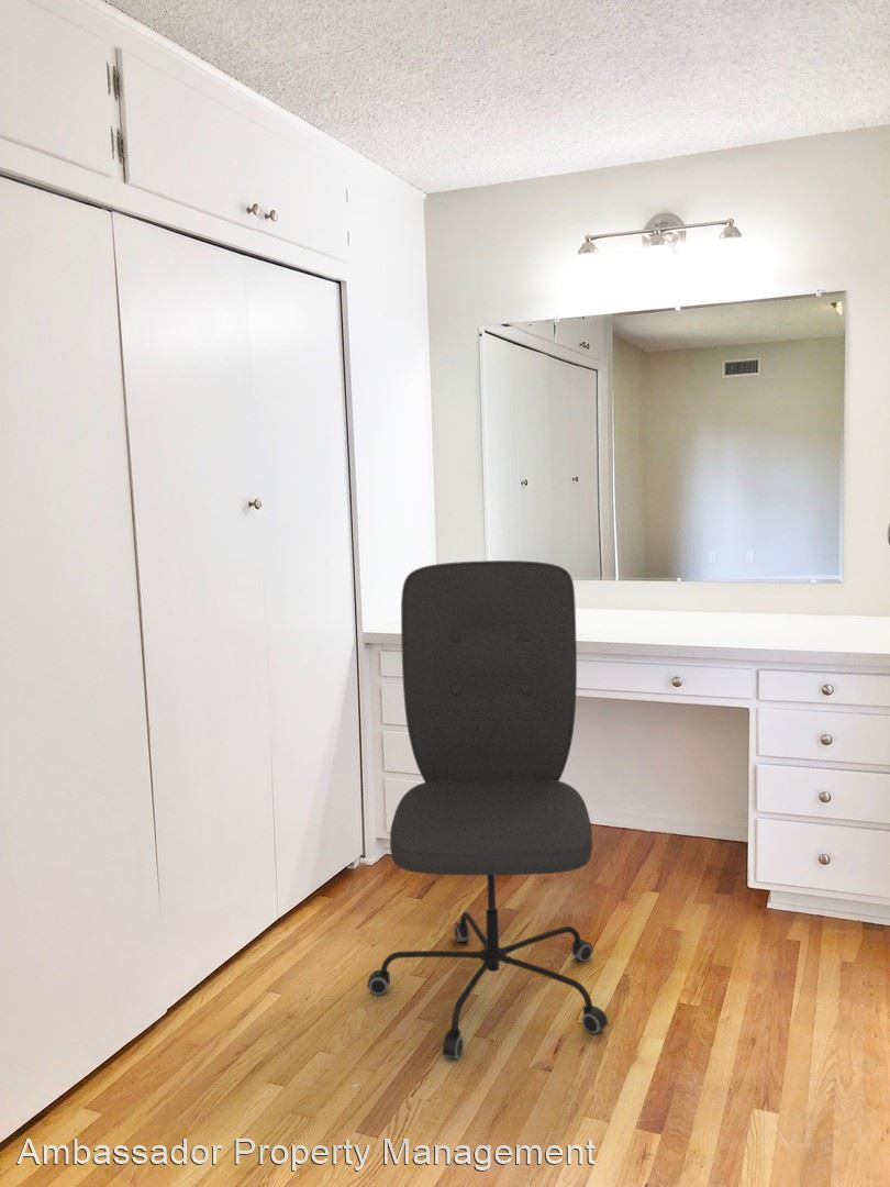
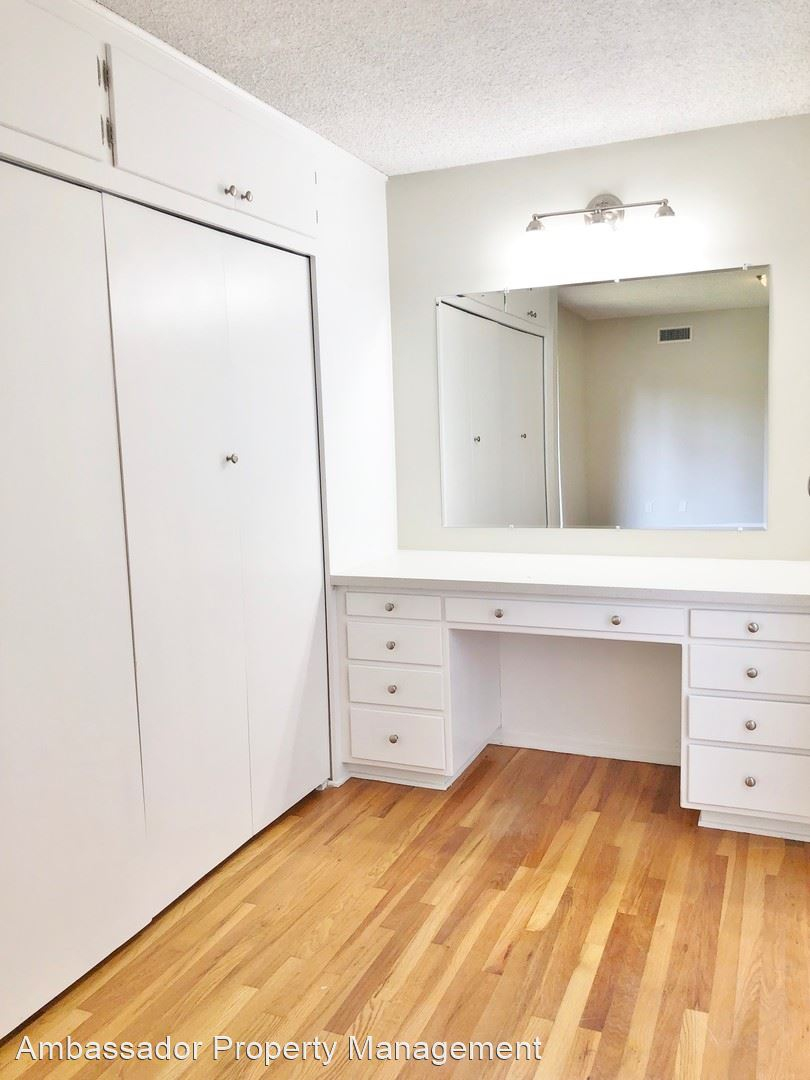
- office chair (492, 783)
